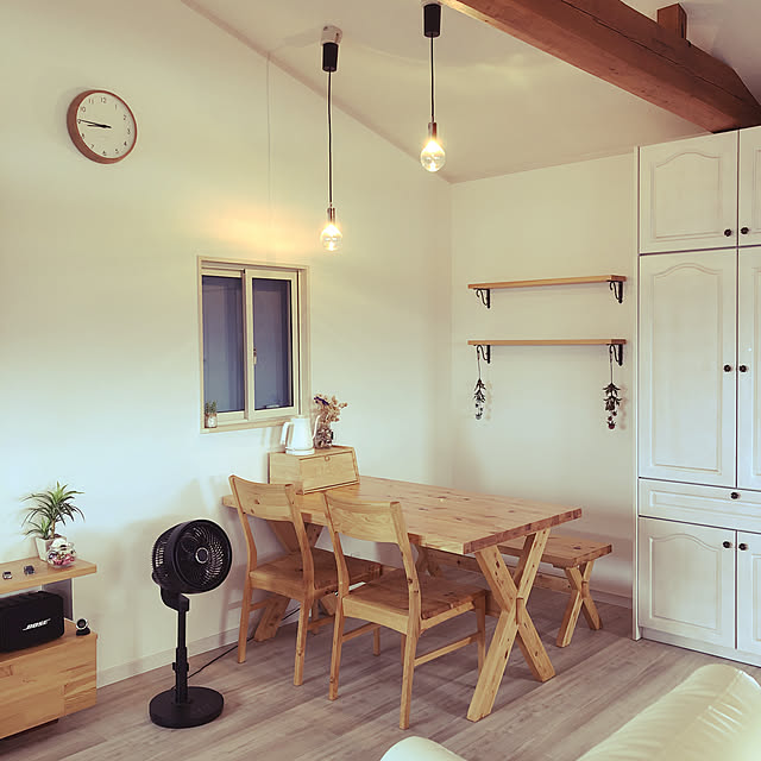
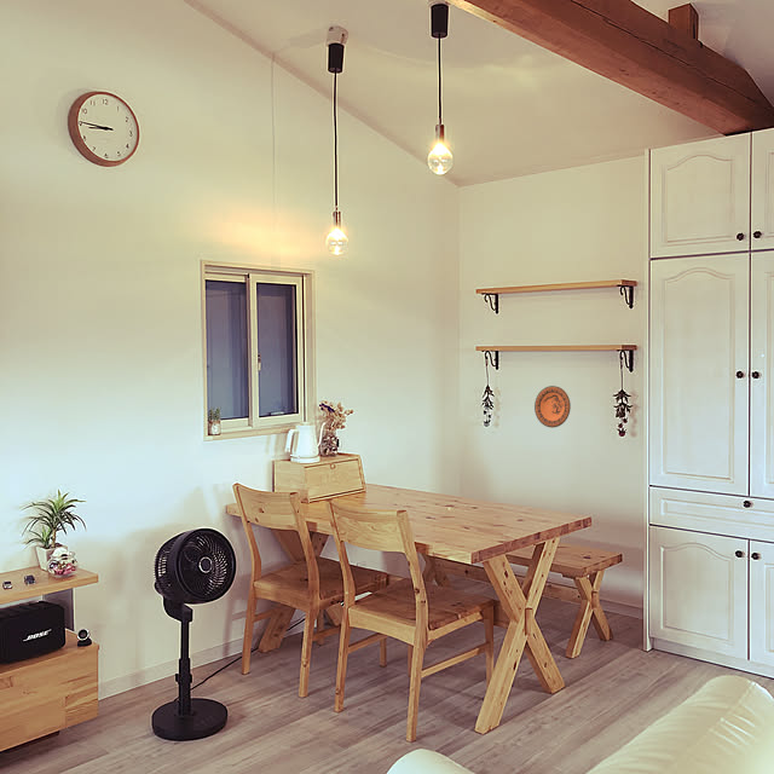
+ decorative plate (551, 406)
